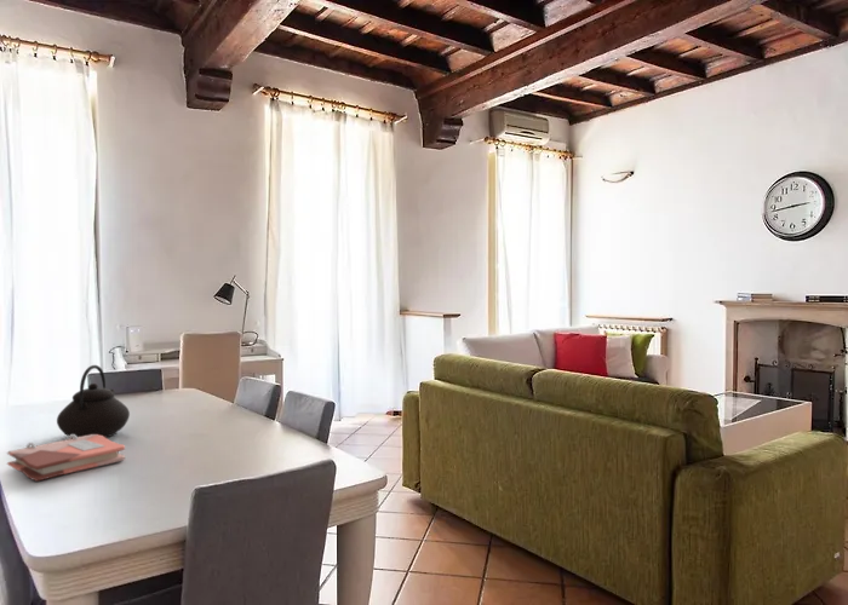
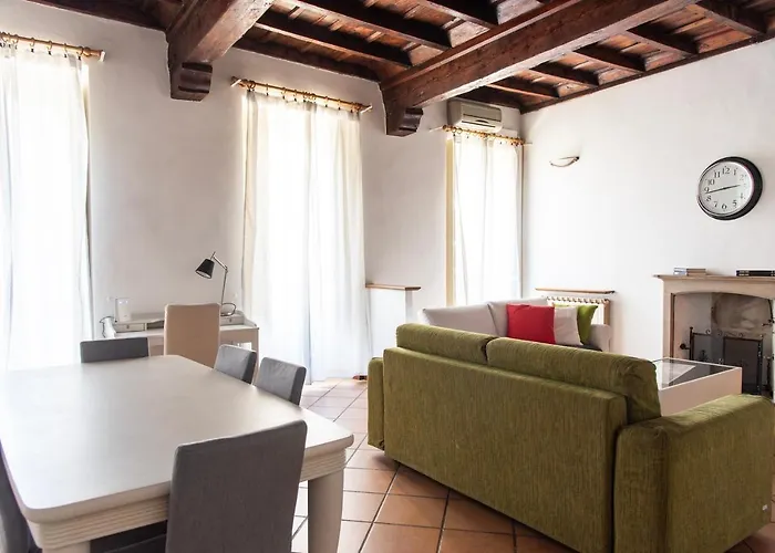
- teapot (96, 398)
- phonebook (67, 454)
